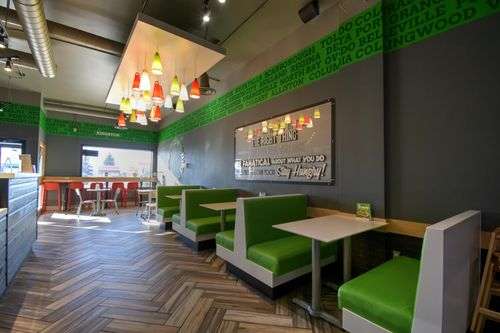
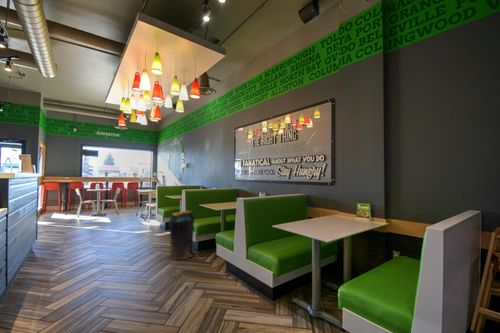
+ trash can (182, 233)
